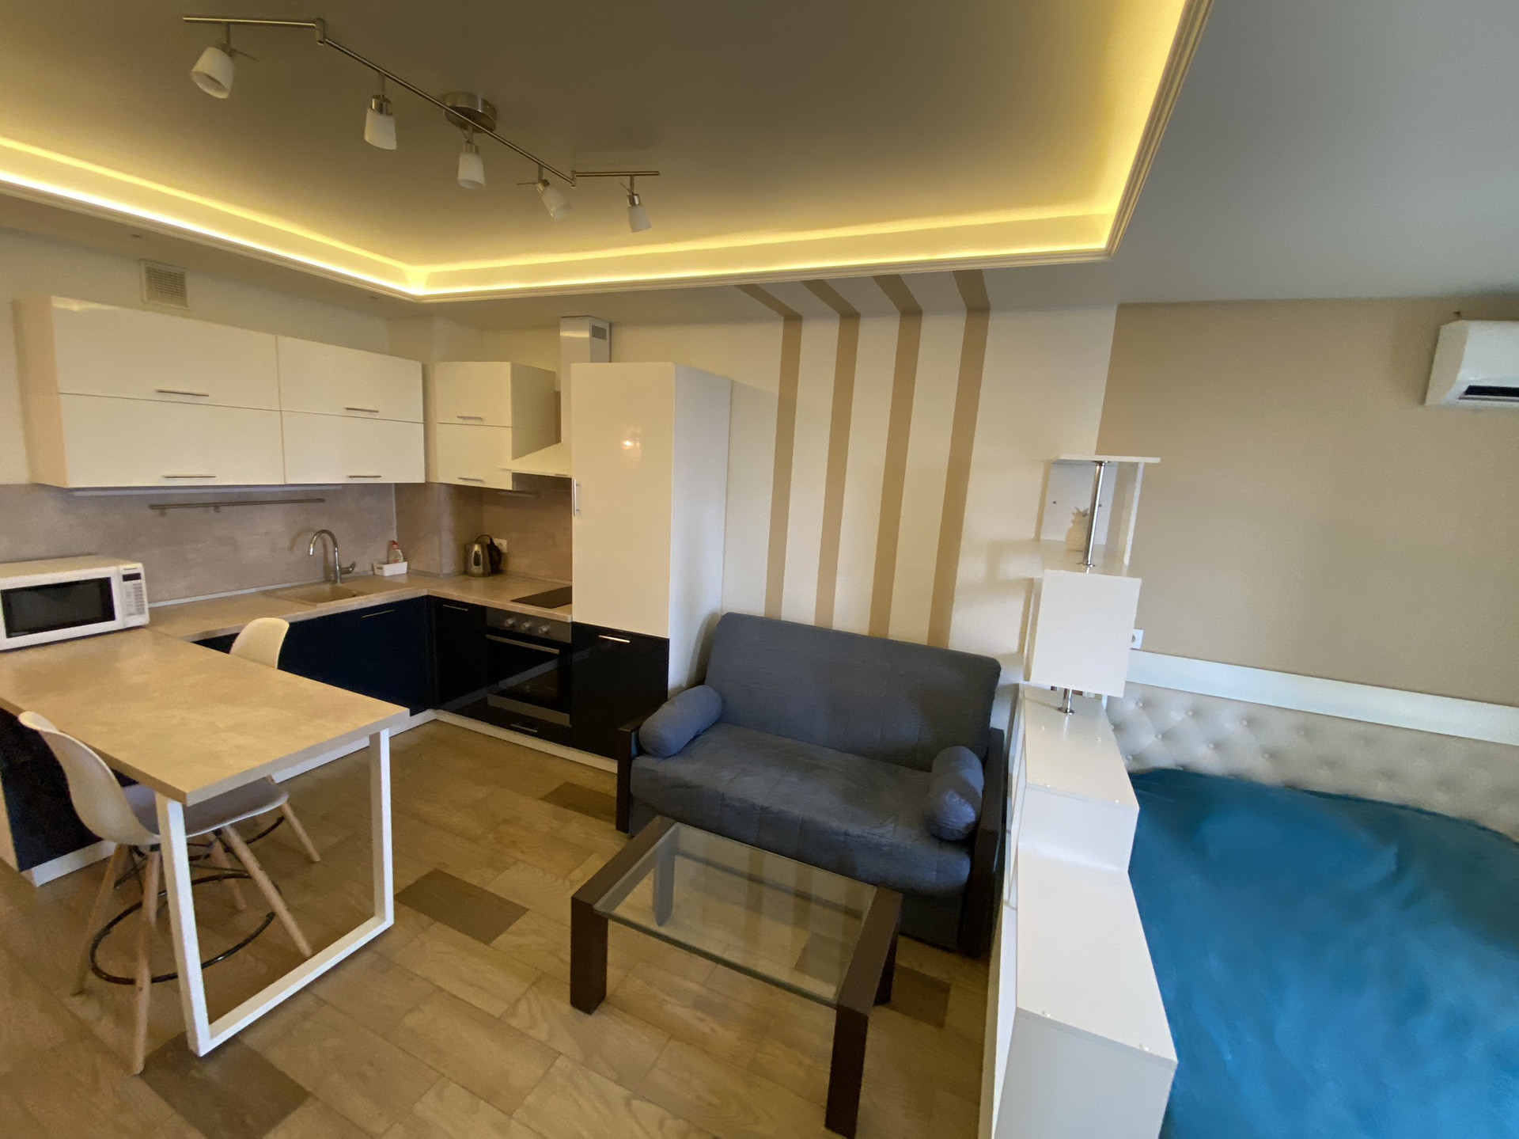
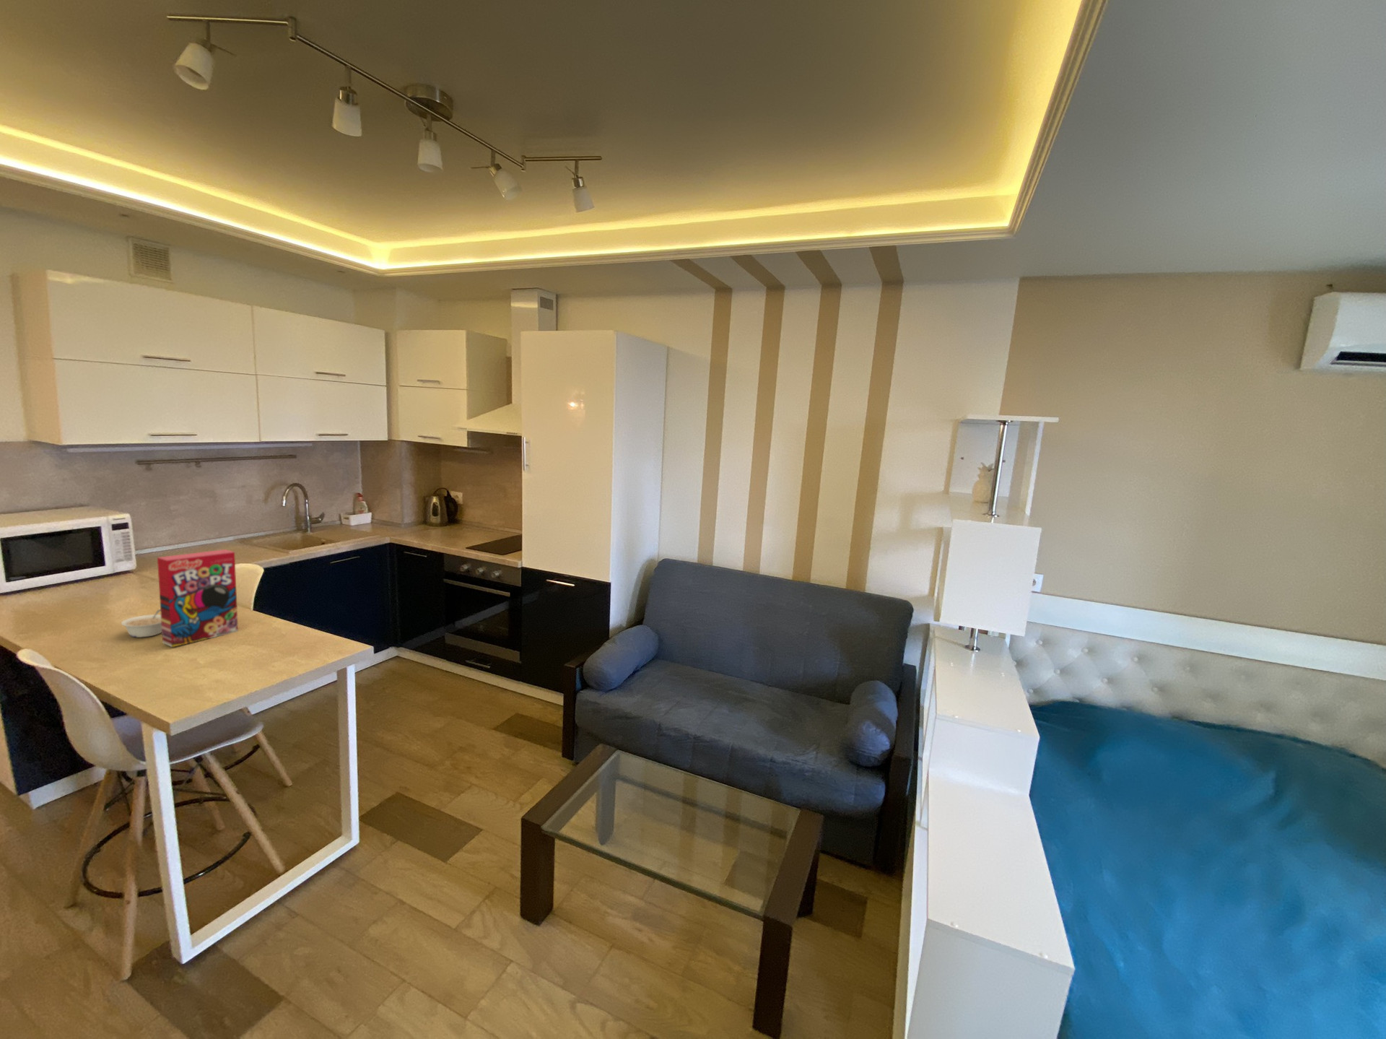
+ legume (145, 624)
+ cereal box (200, 596)
